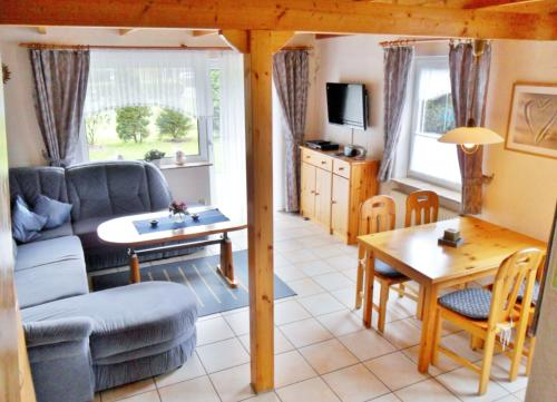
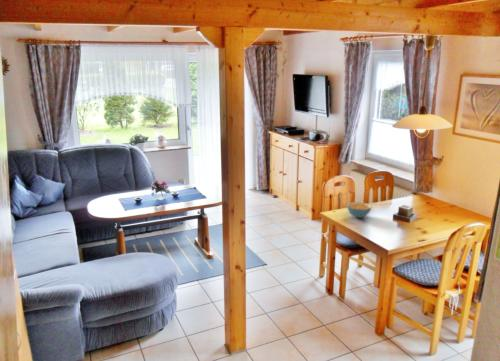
+ cereal bowl (358, 211)
